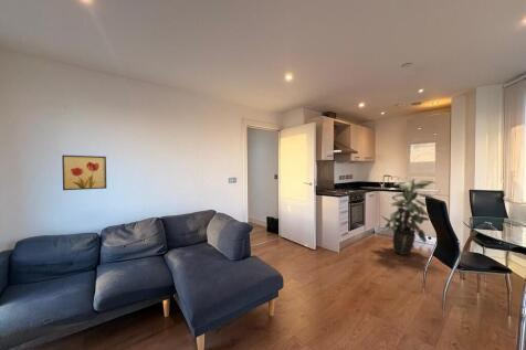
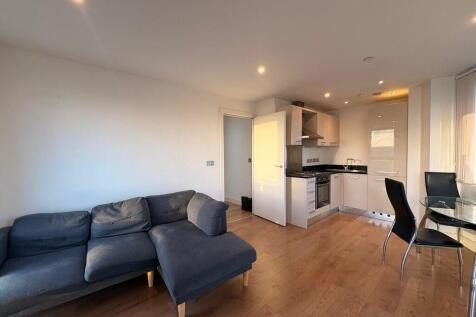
- wall art (85, 172)
- indoor plant (407, 215)
